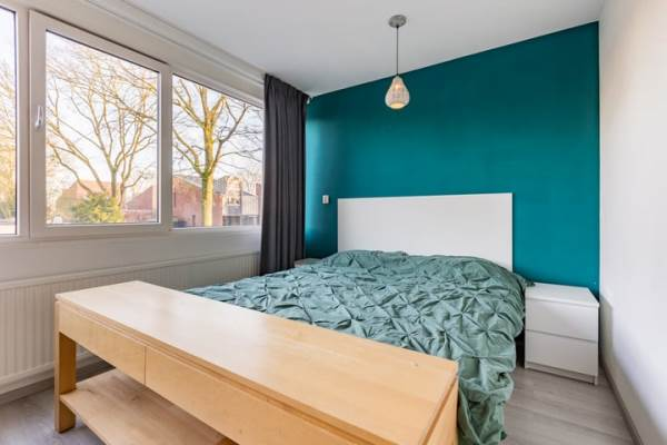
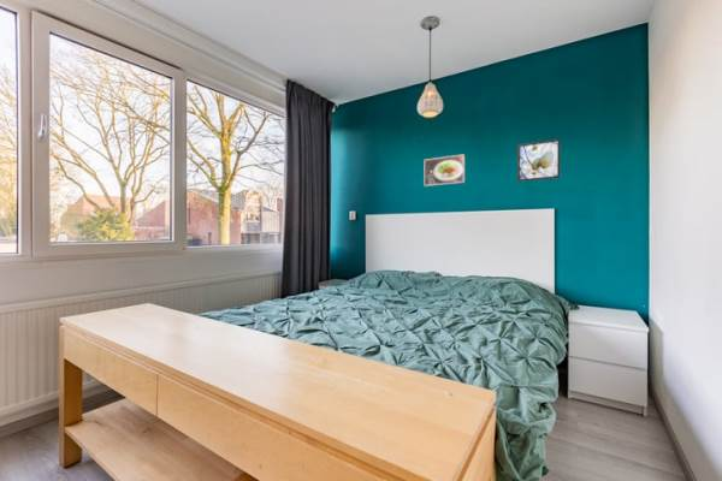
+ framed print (443, 171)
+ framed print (538, 160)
